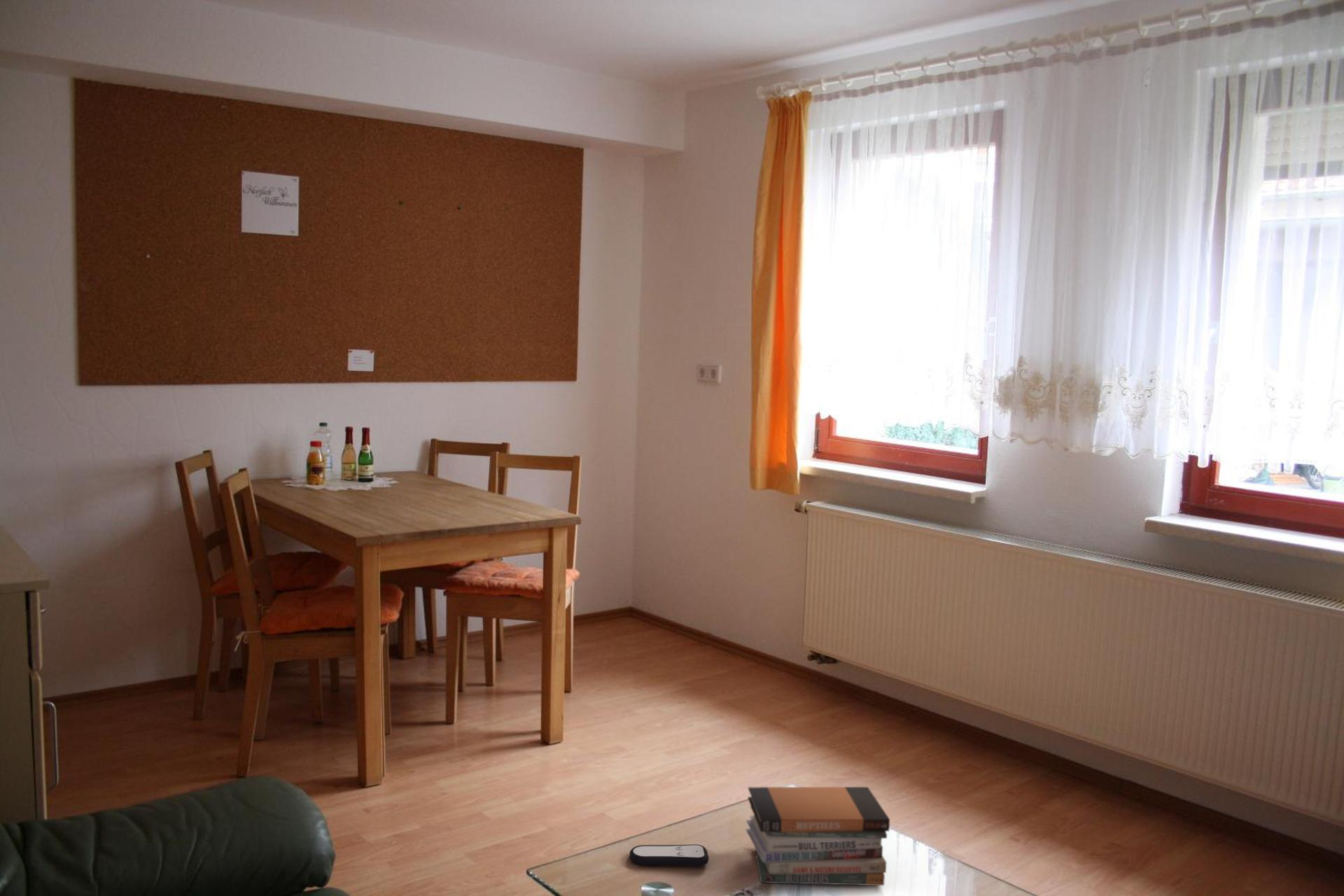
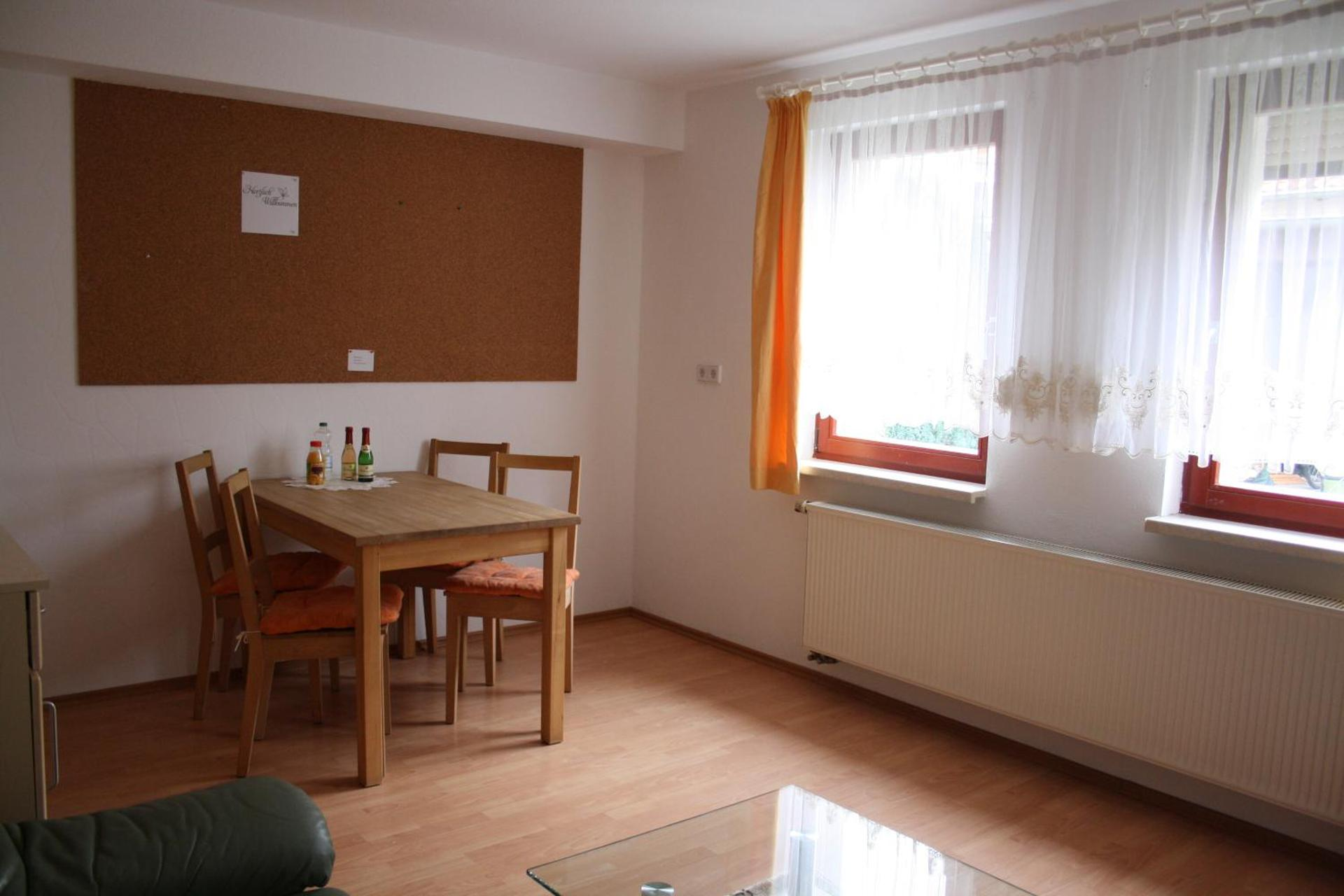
- book stack (815, 834)
- remote control (668, 855)
